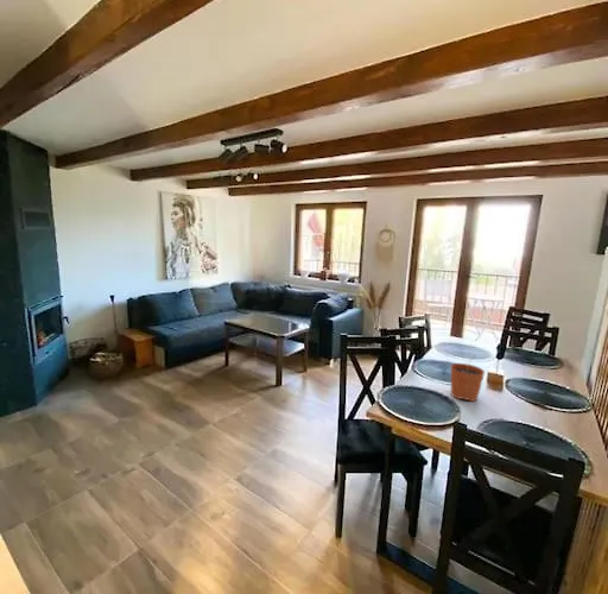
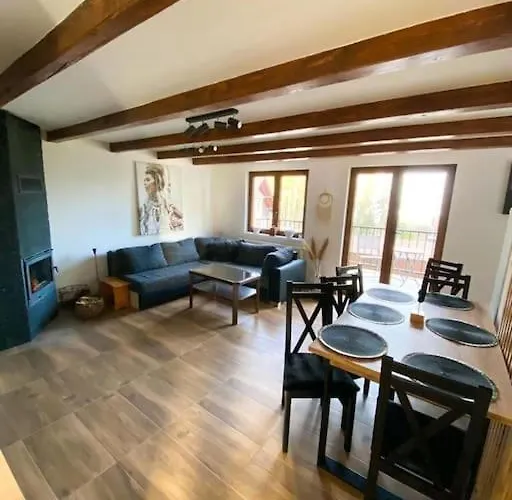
- plant pot (466, 375)
